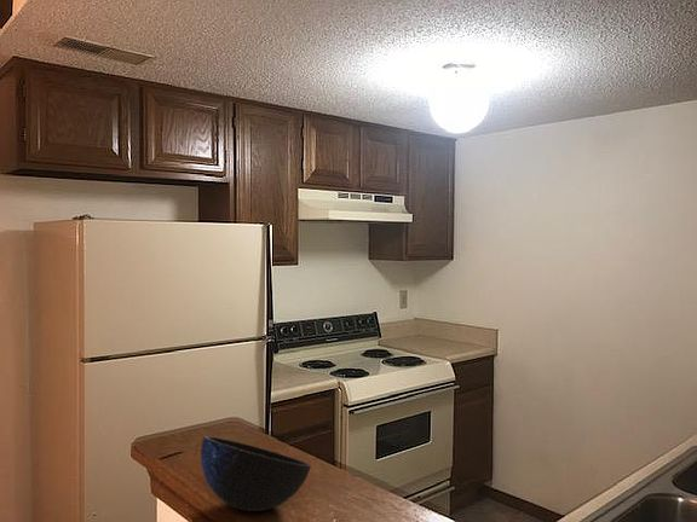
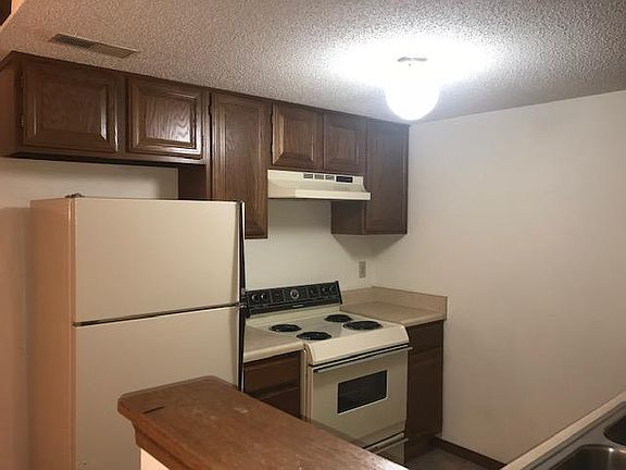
- bowl (255, 468)
